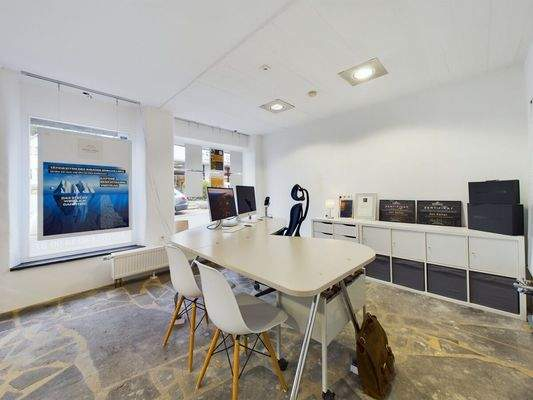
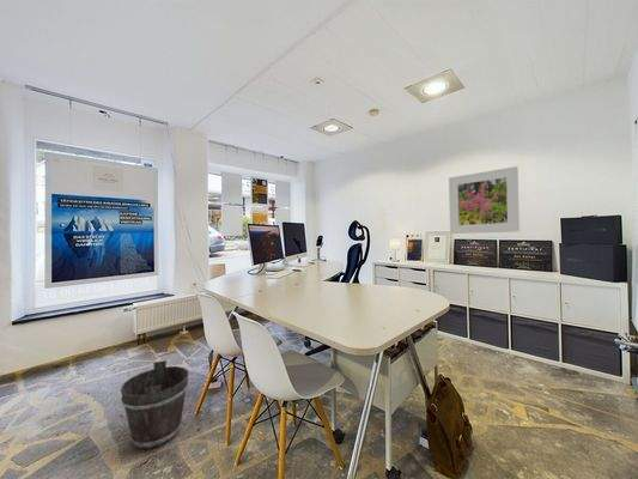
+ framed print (481, 202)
+ bucket (157, 402)
